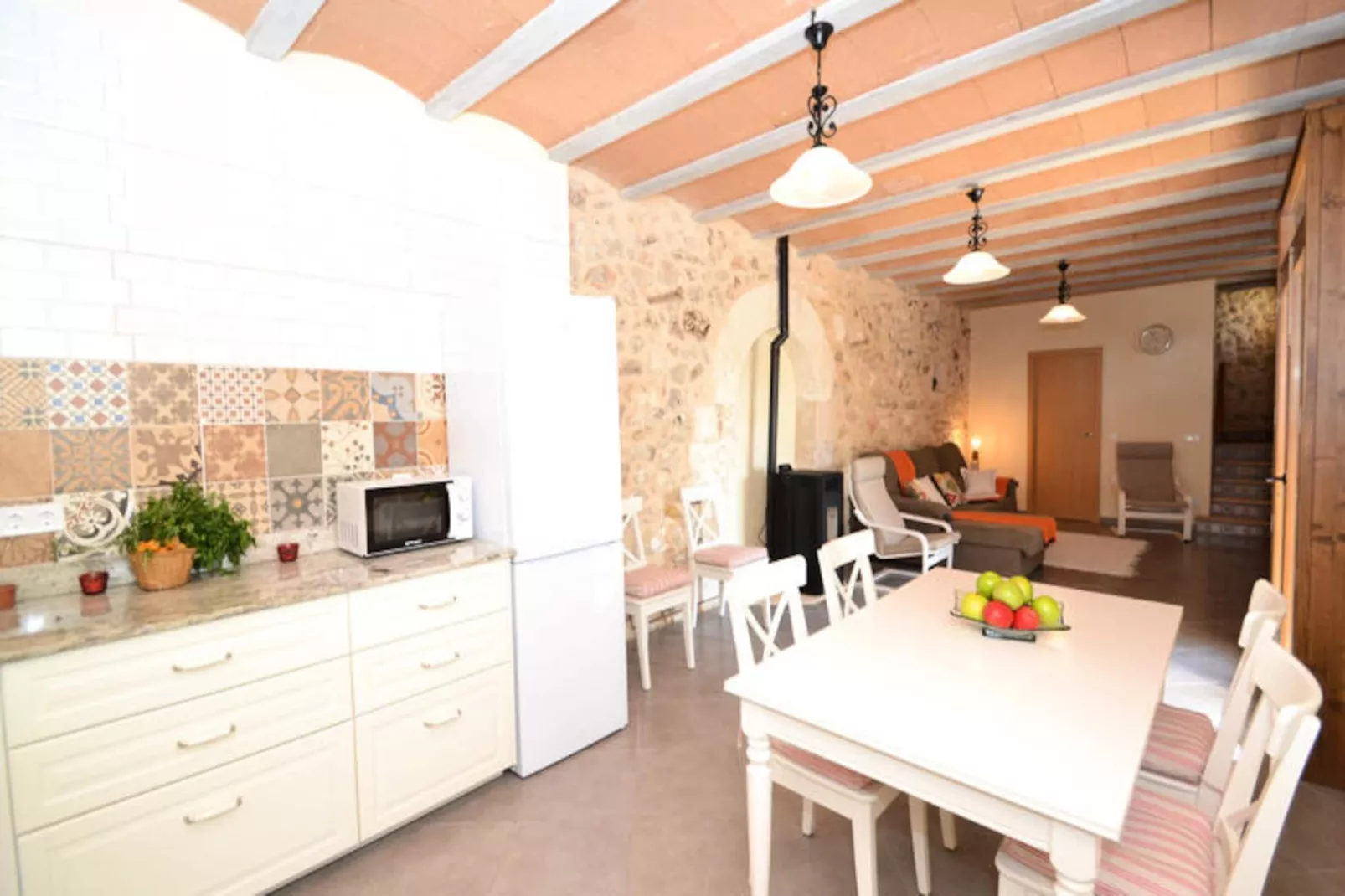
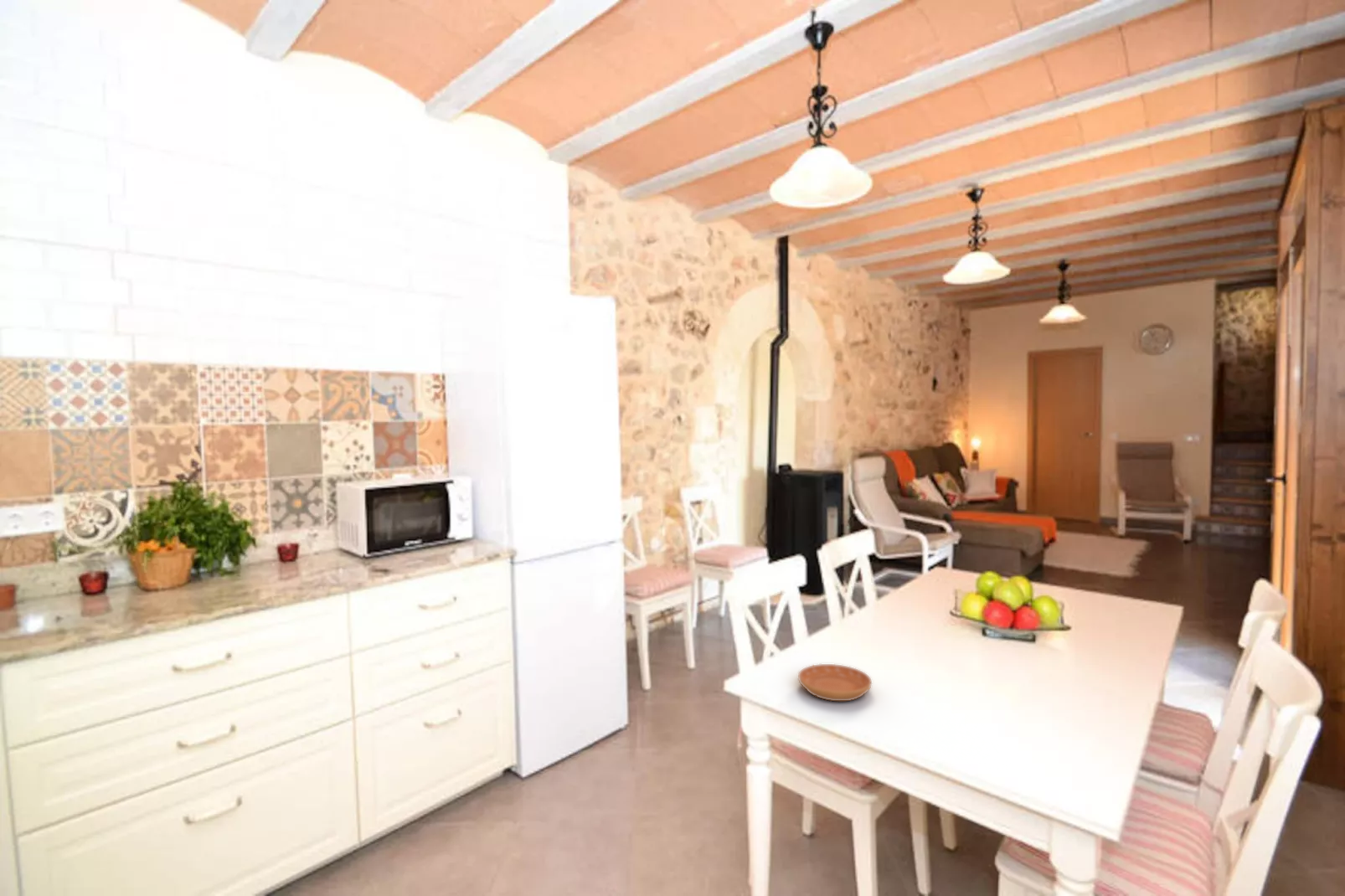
+ saucer (834, 682)
